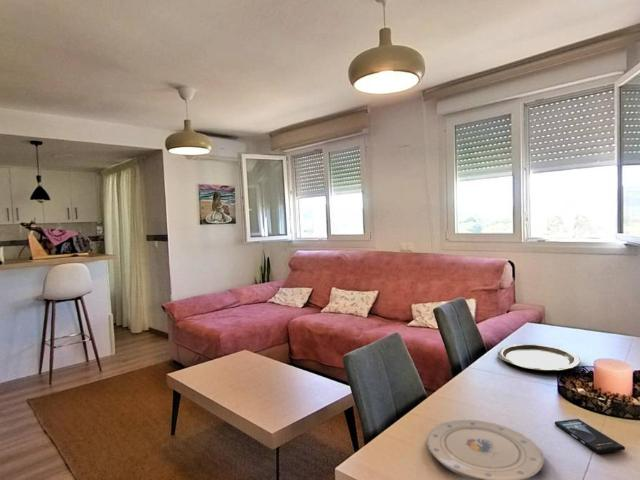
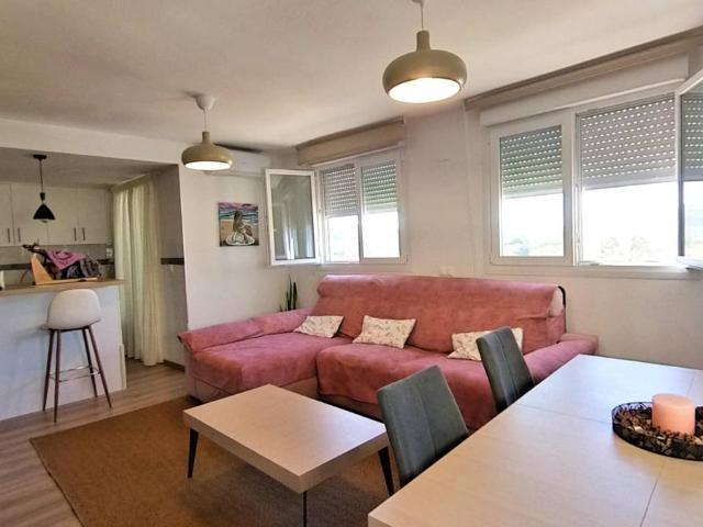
- plate (537, 357)
- smartphone (587, 435)
- plate (482, 448)
